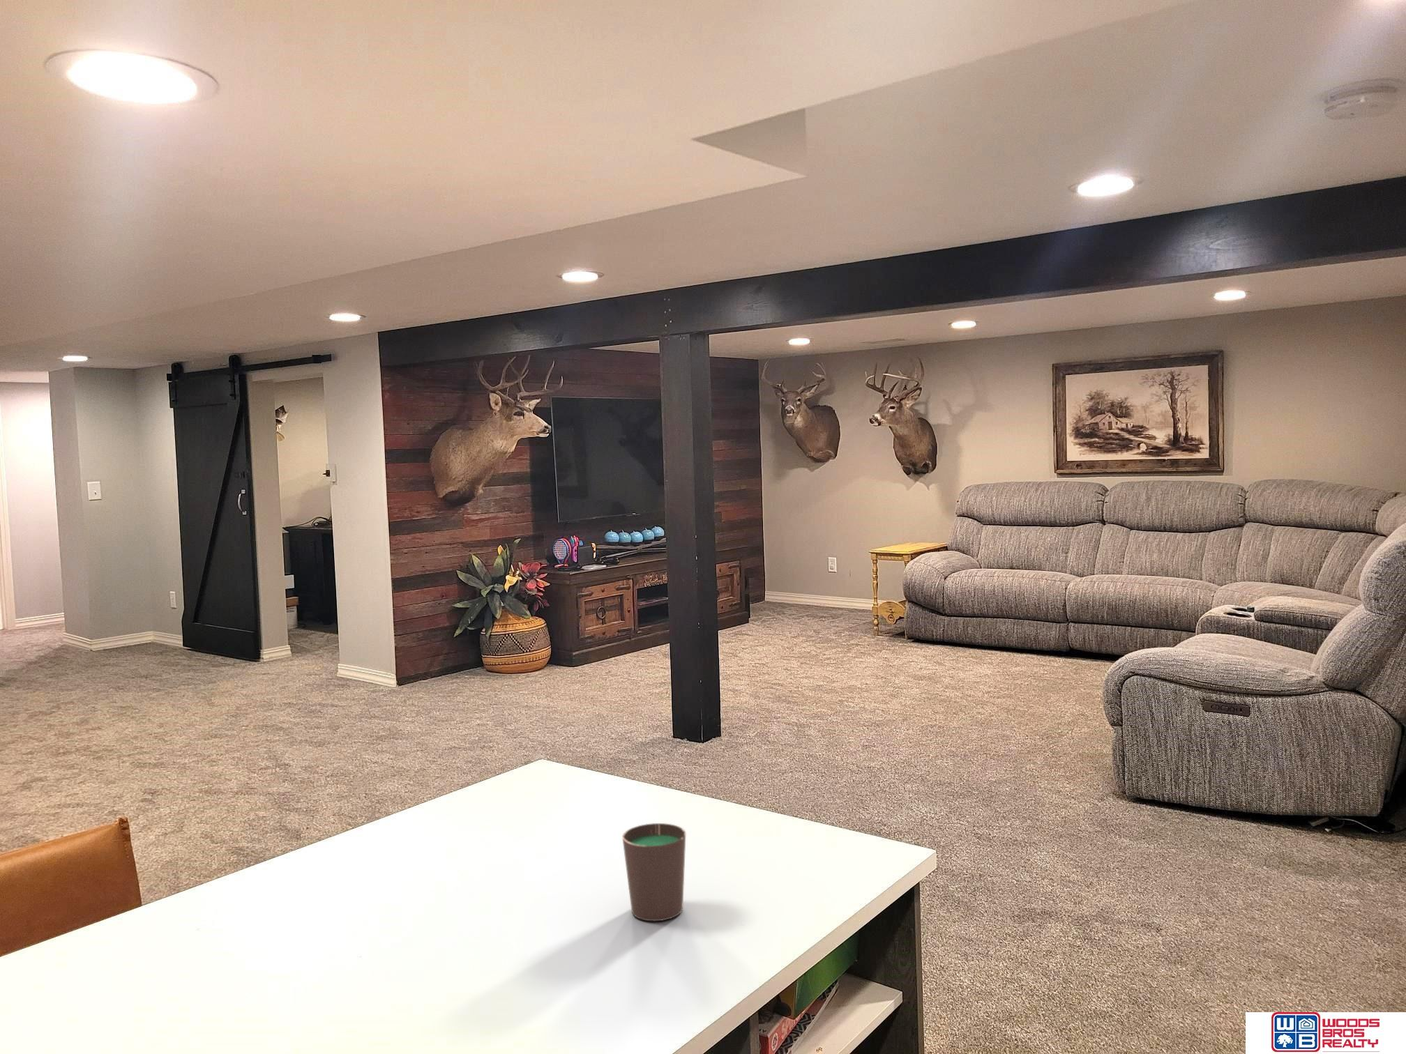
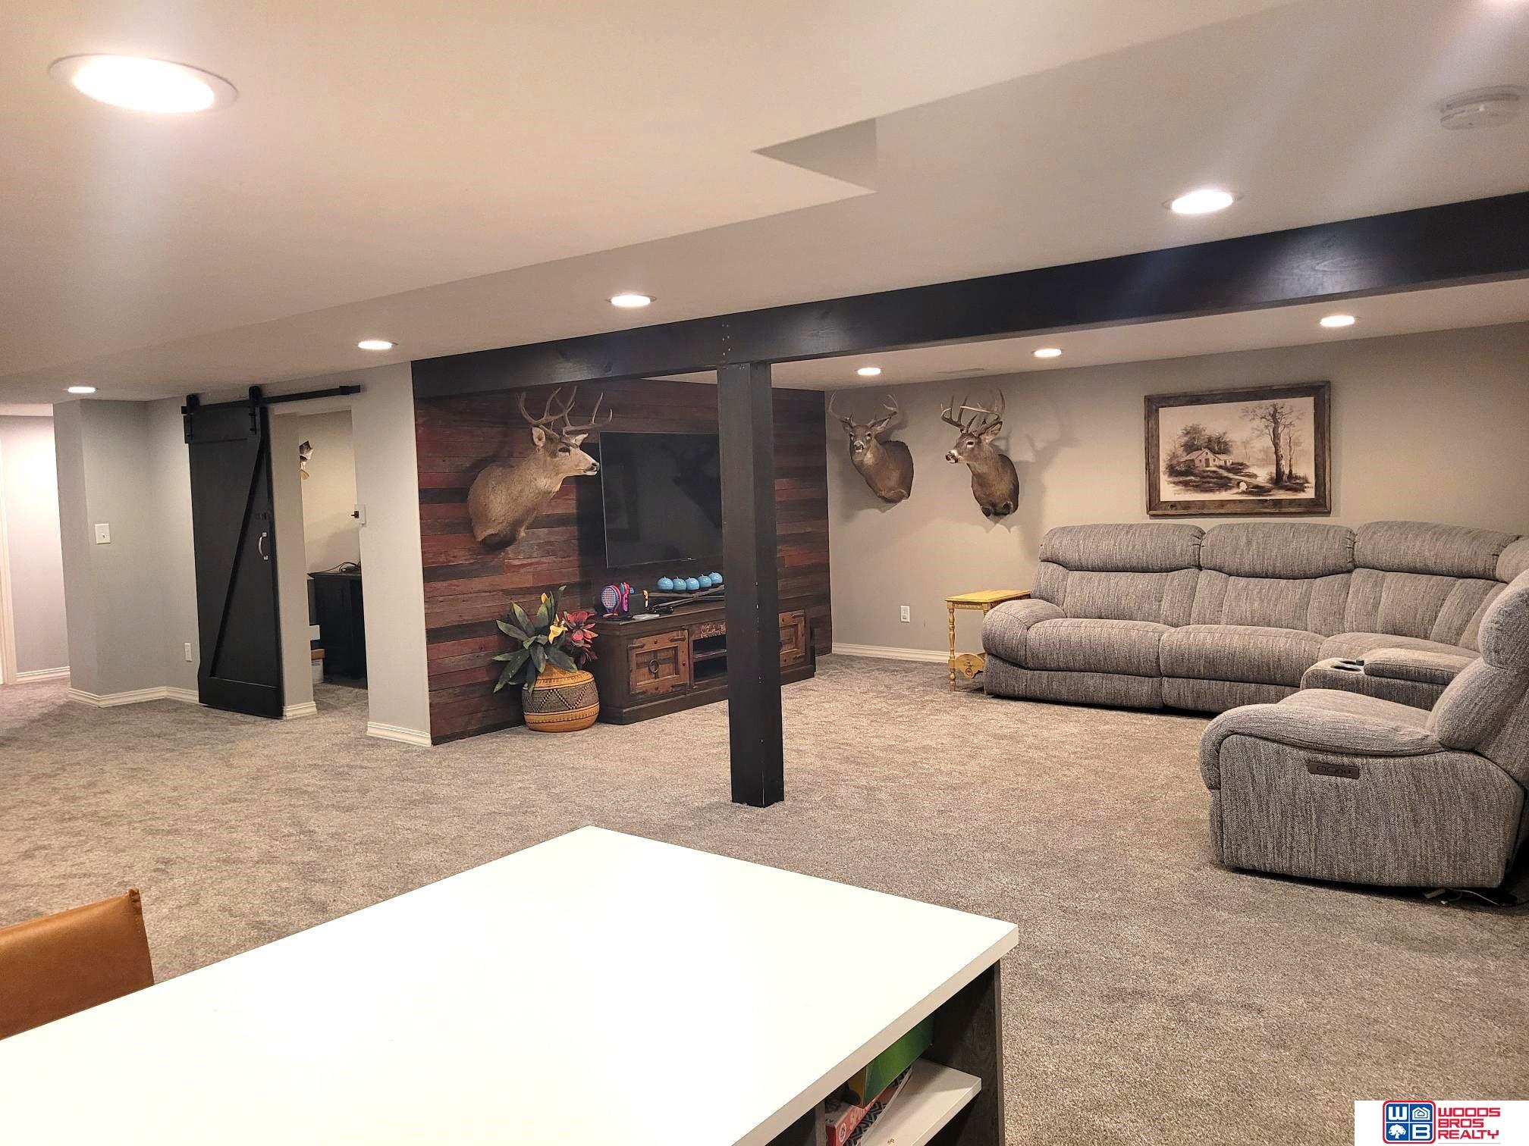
- cup (655, 872)
